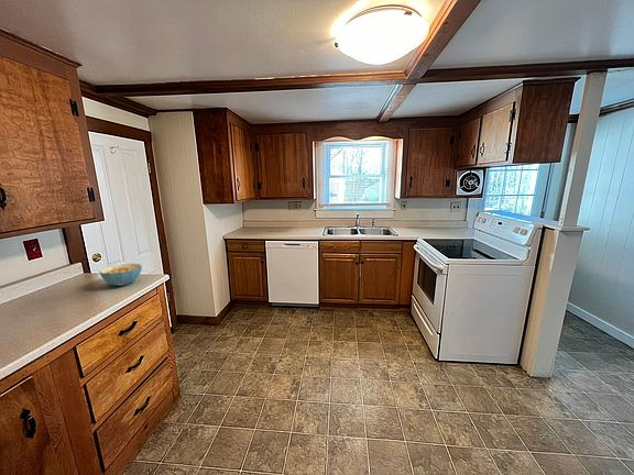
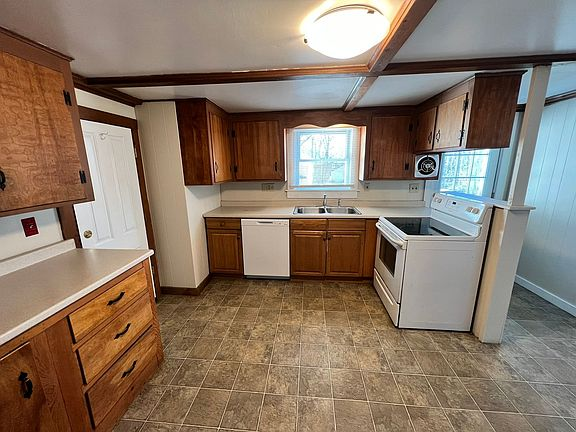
- cereal bowl (122, 276)
